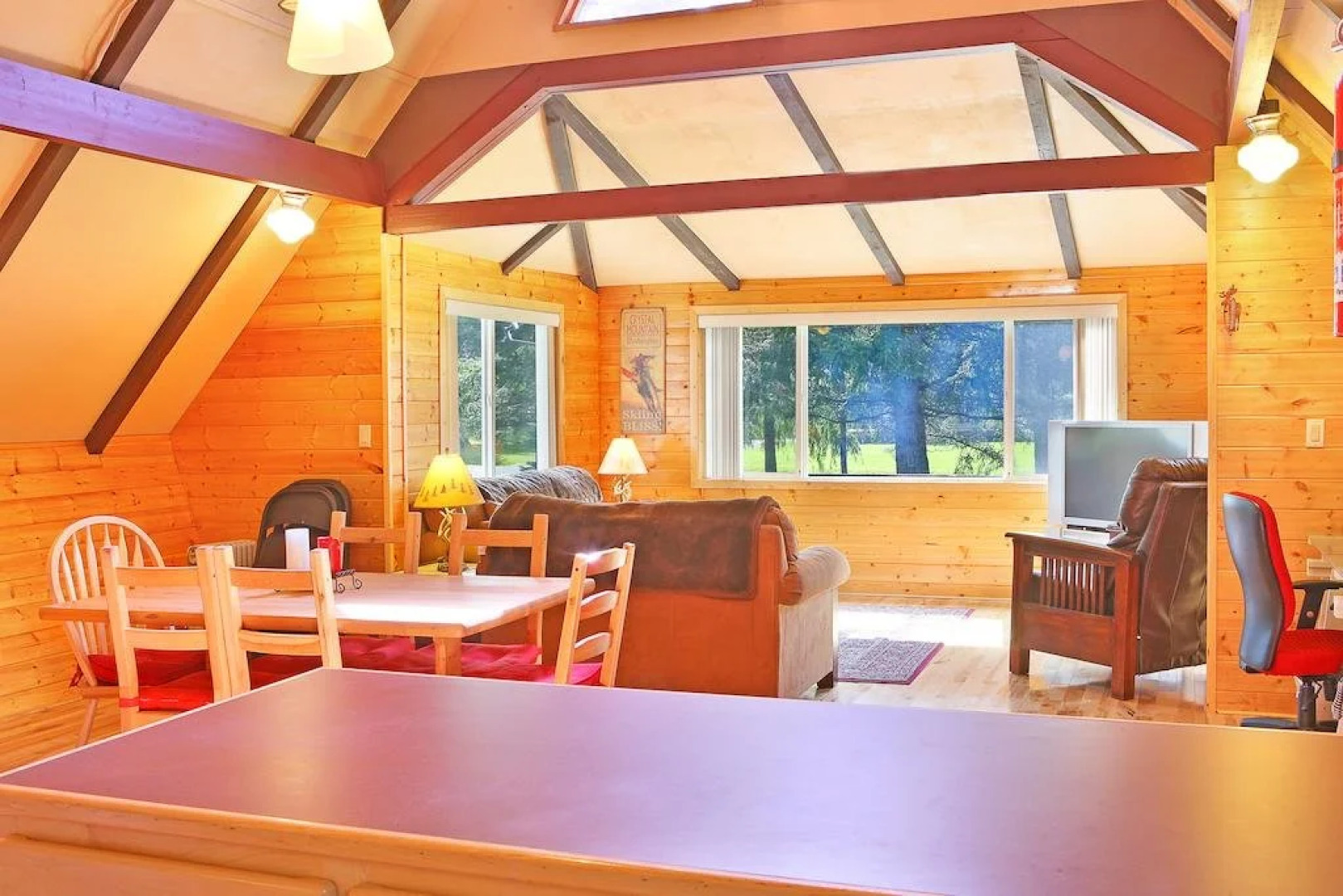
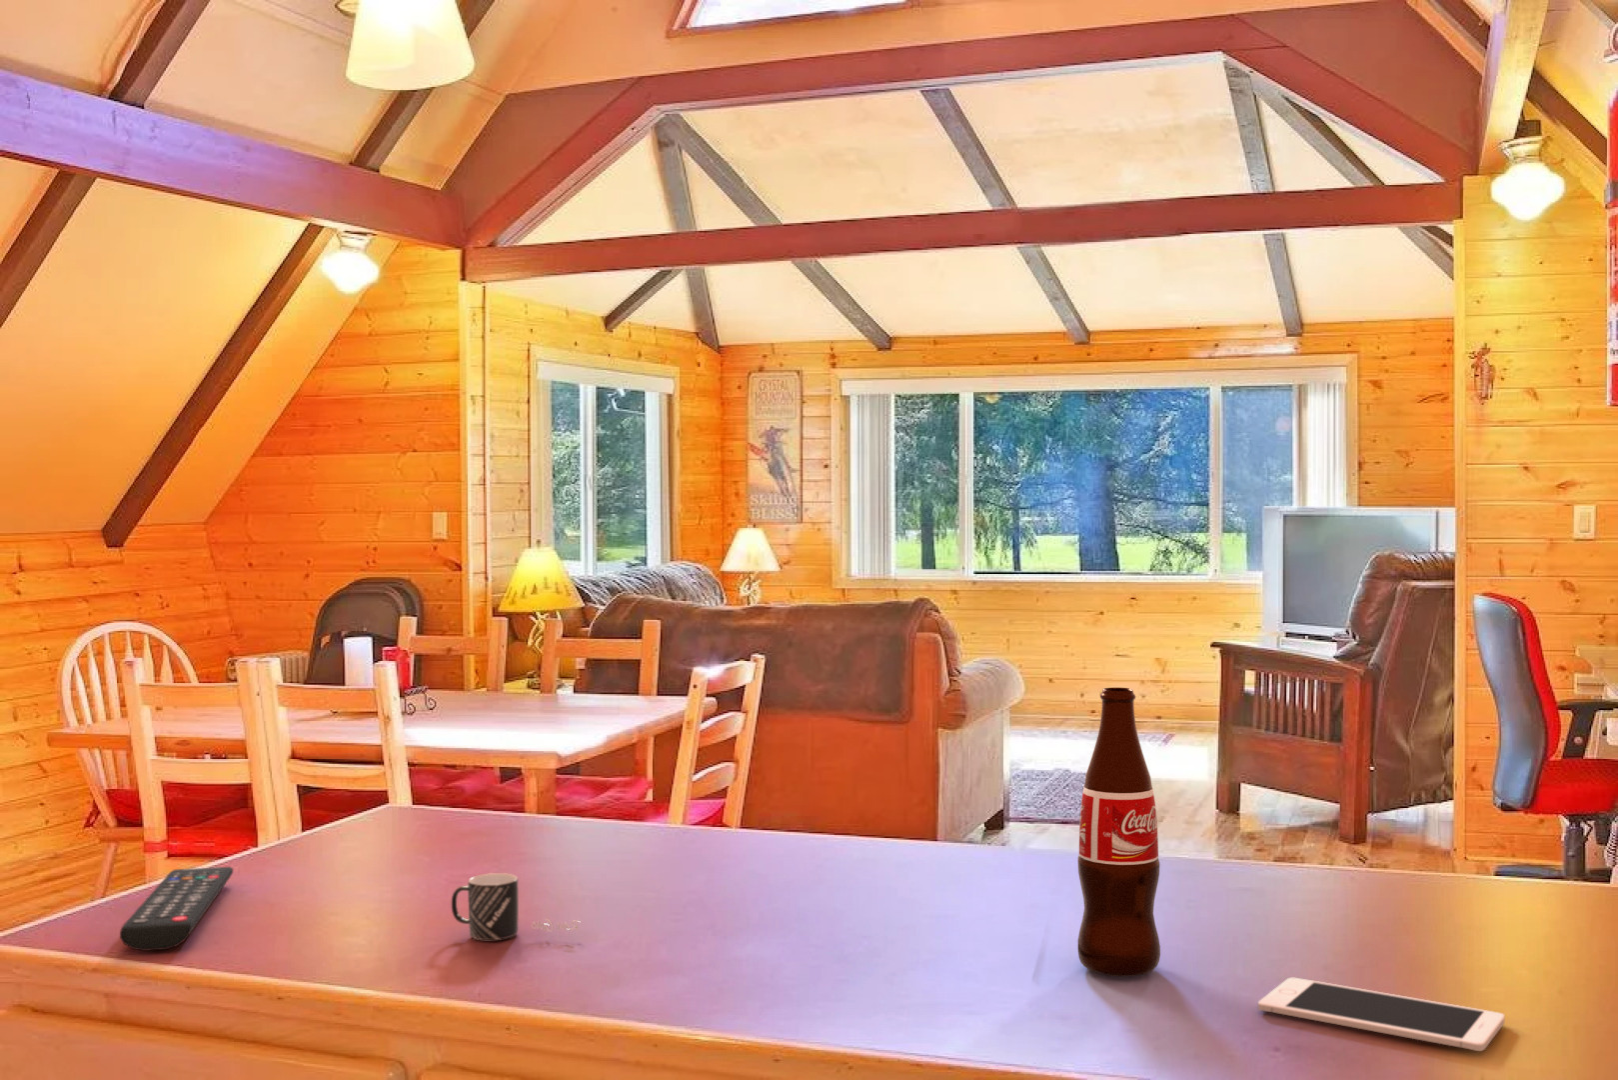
+ remote control (181, 904)
+ cell phone (1379, 1012)
+ mug (516, 906)
+ bottle (1117, 828)
